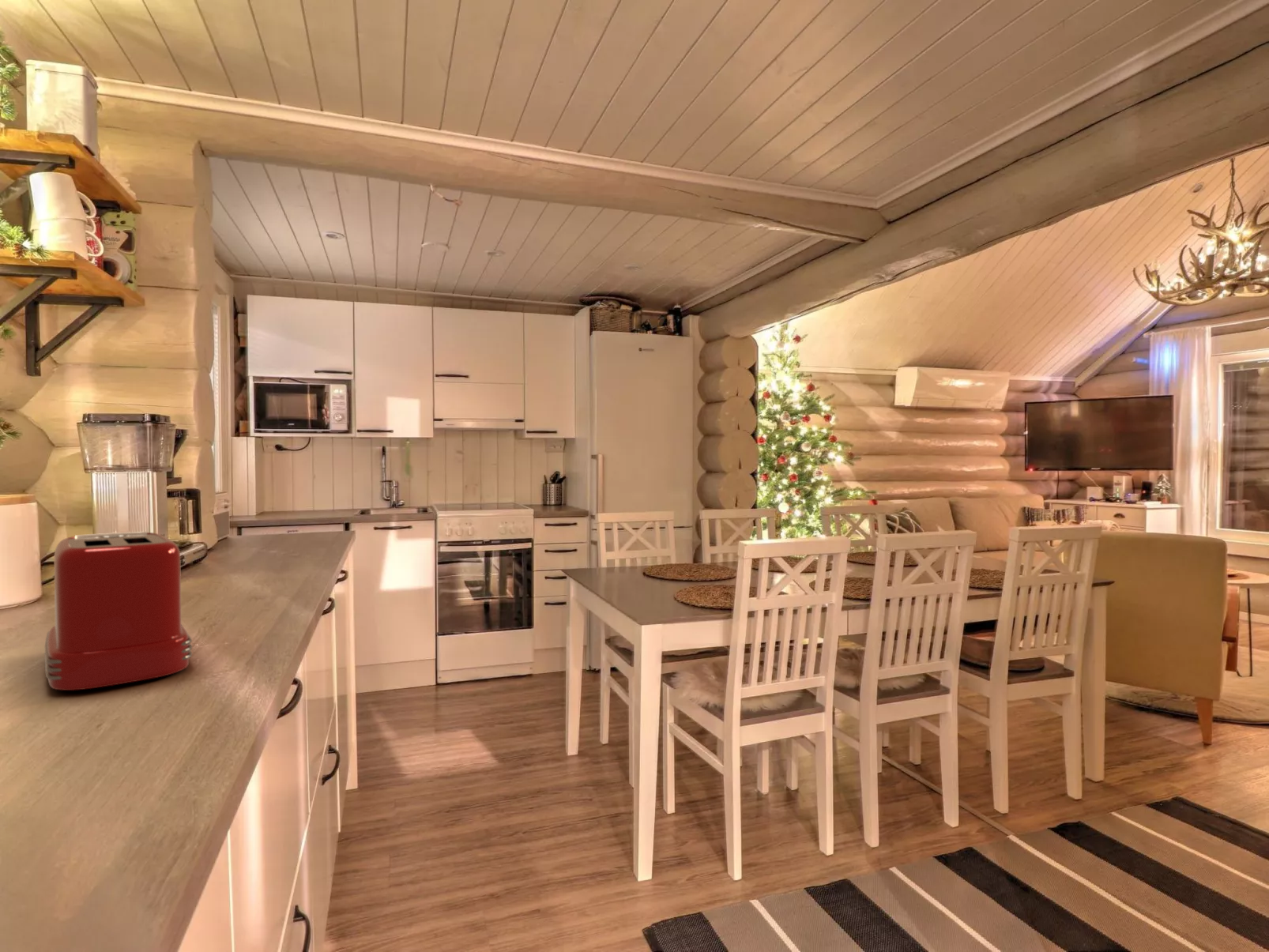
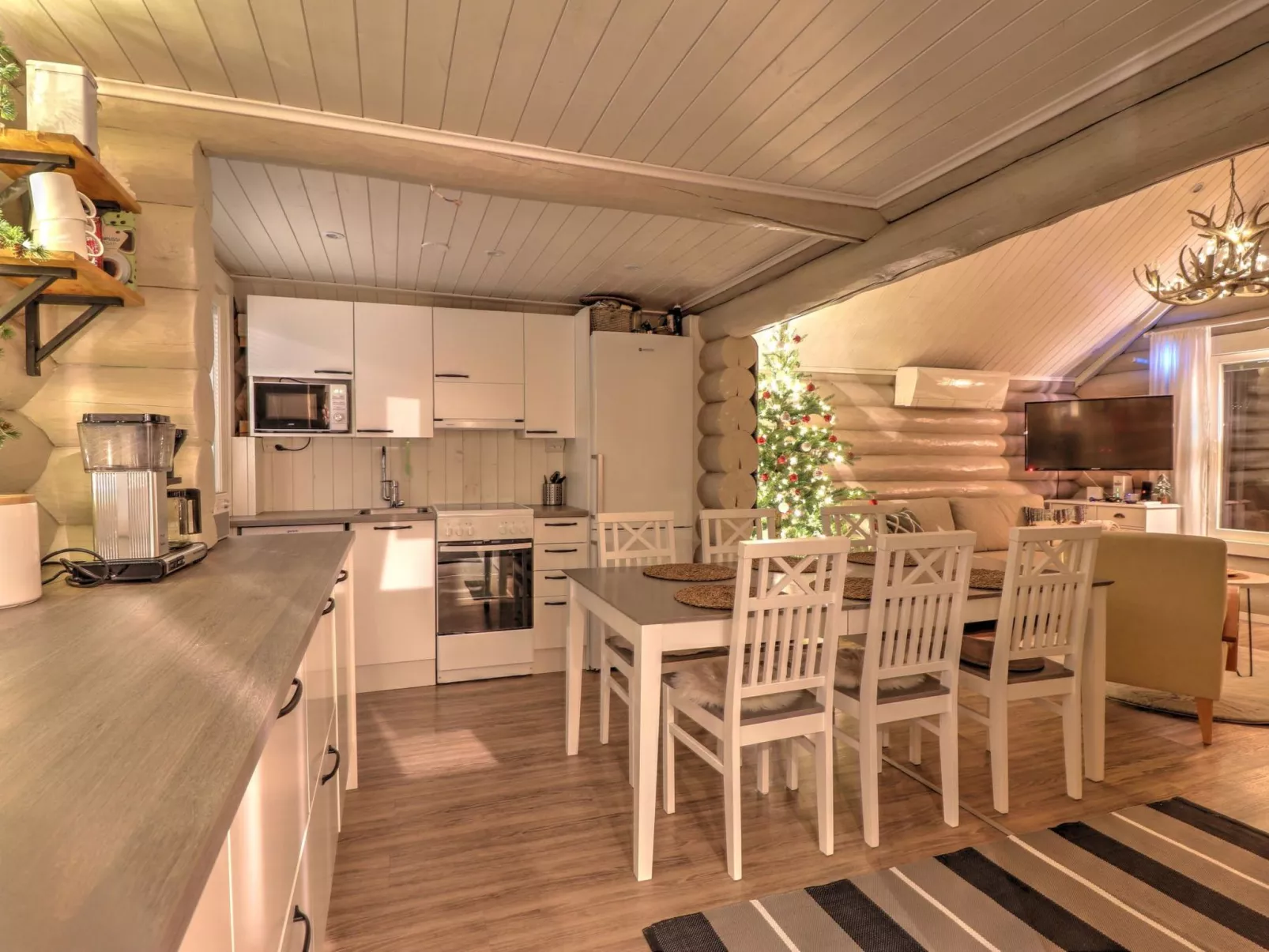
- toaster (117, 600)
